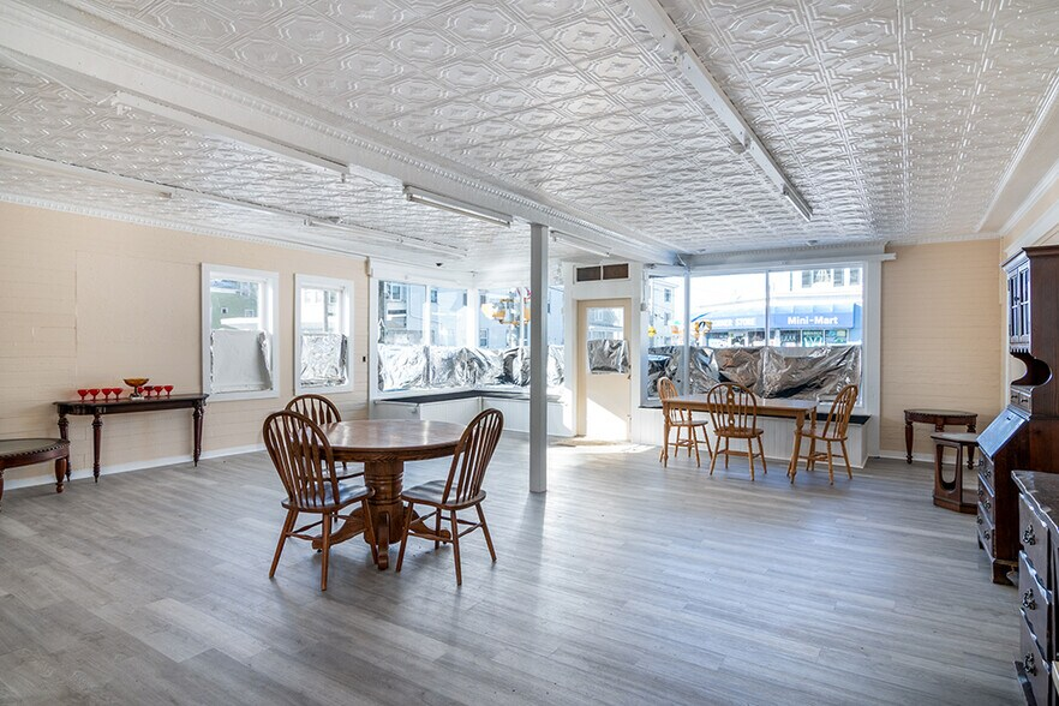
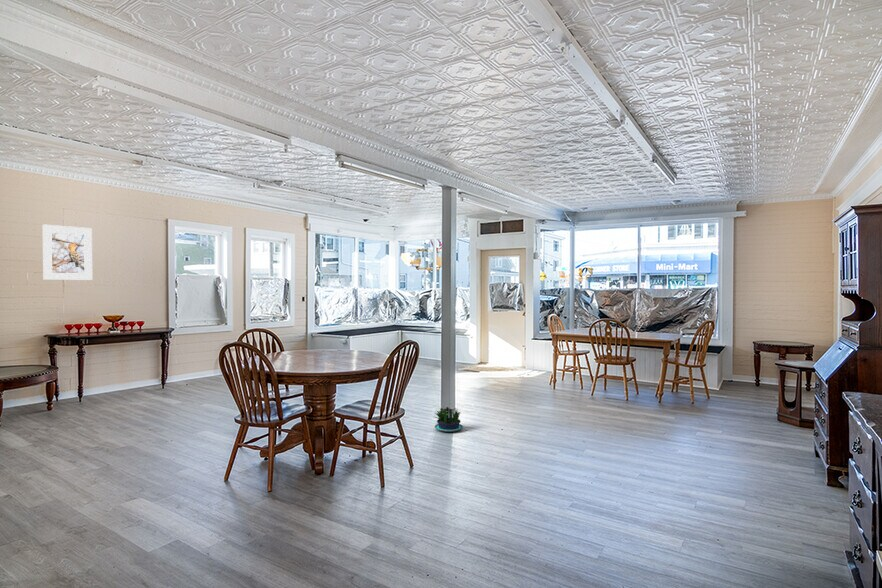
+ potted plant (446, 417)
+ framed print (68, 253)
